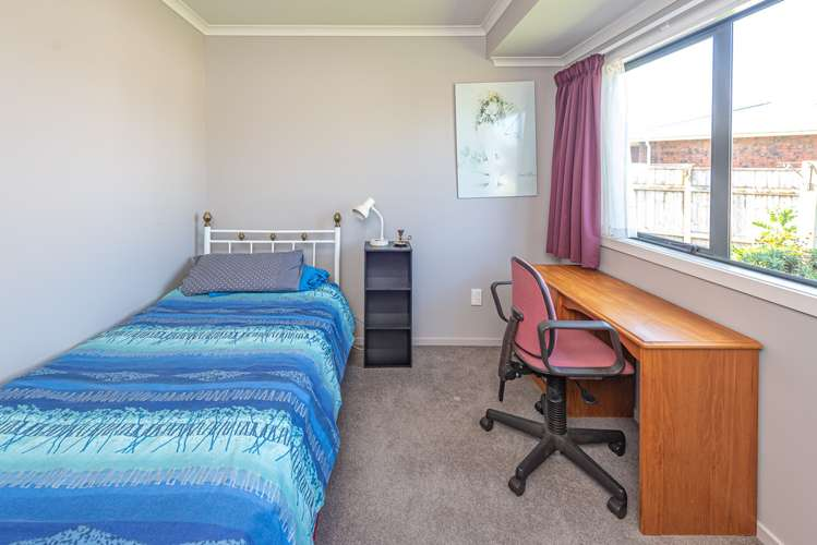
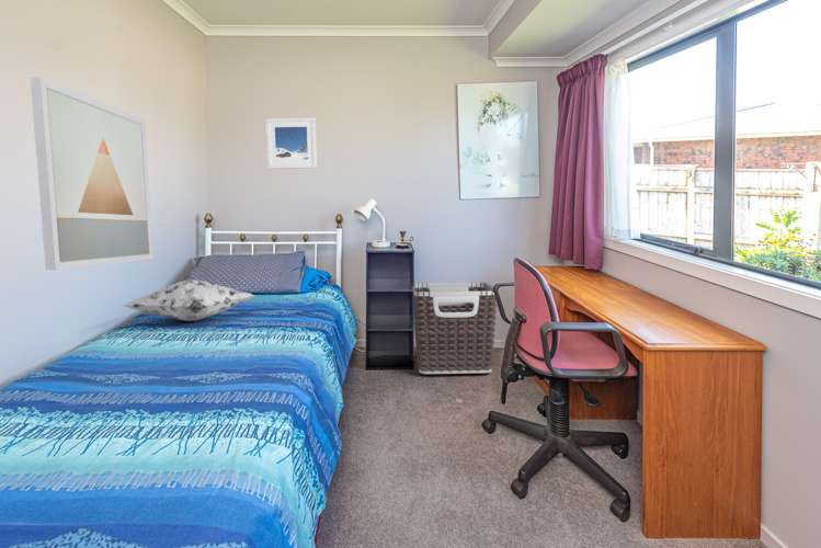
+ decorative pillow (192, 300)
+ wall art (102, 184)
+ clothes hamper (452, 324)
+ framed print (292, 142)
